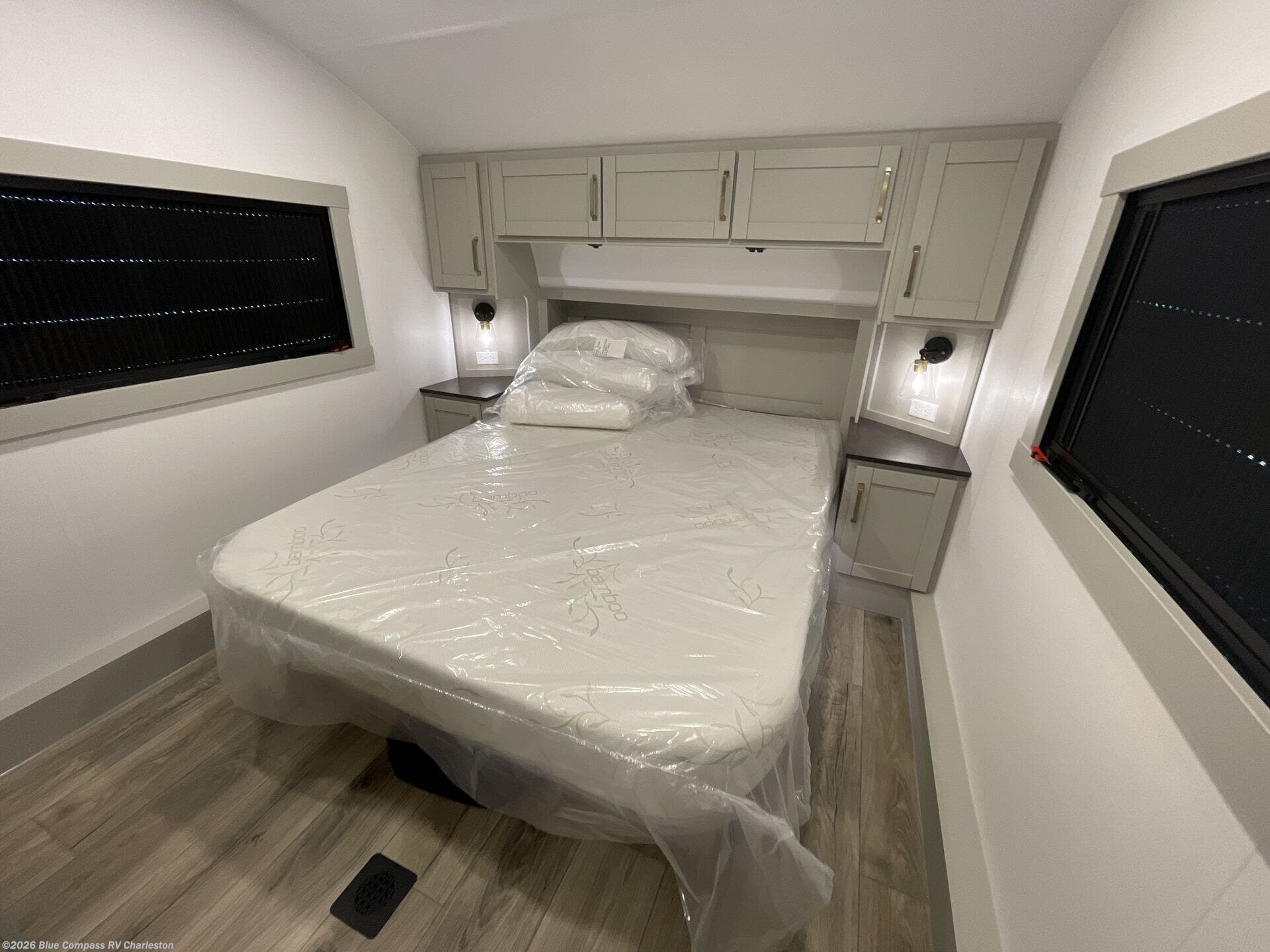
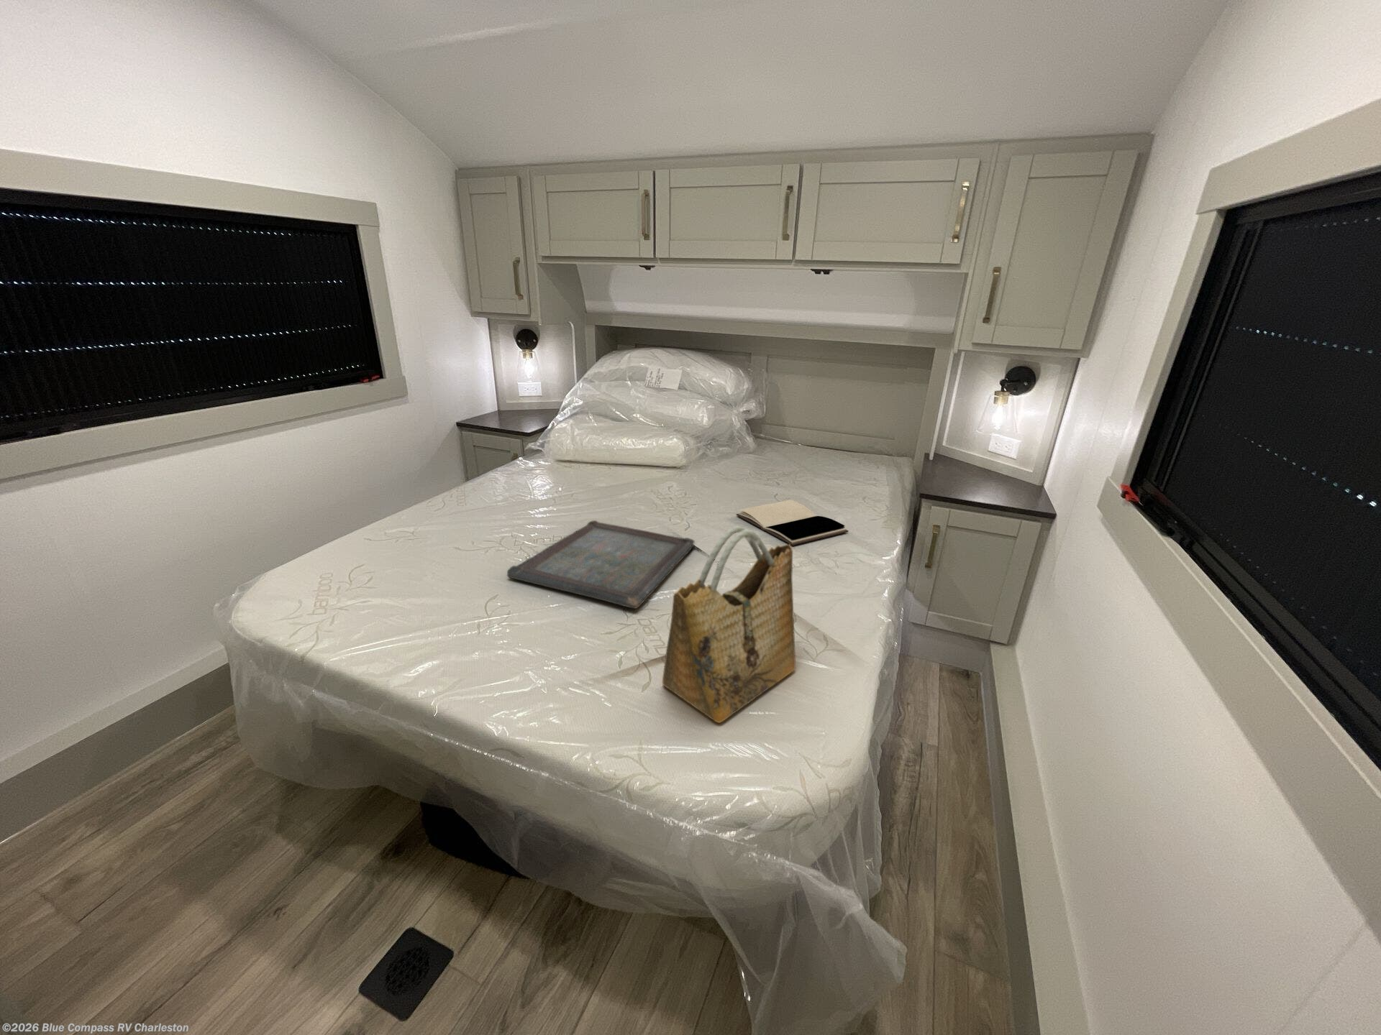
+ grocery bag (736, 606)
+ book (791, 520)
+ serving tray (610, 558)
